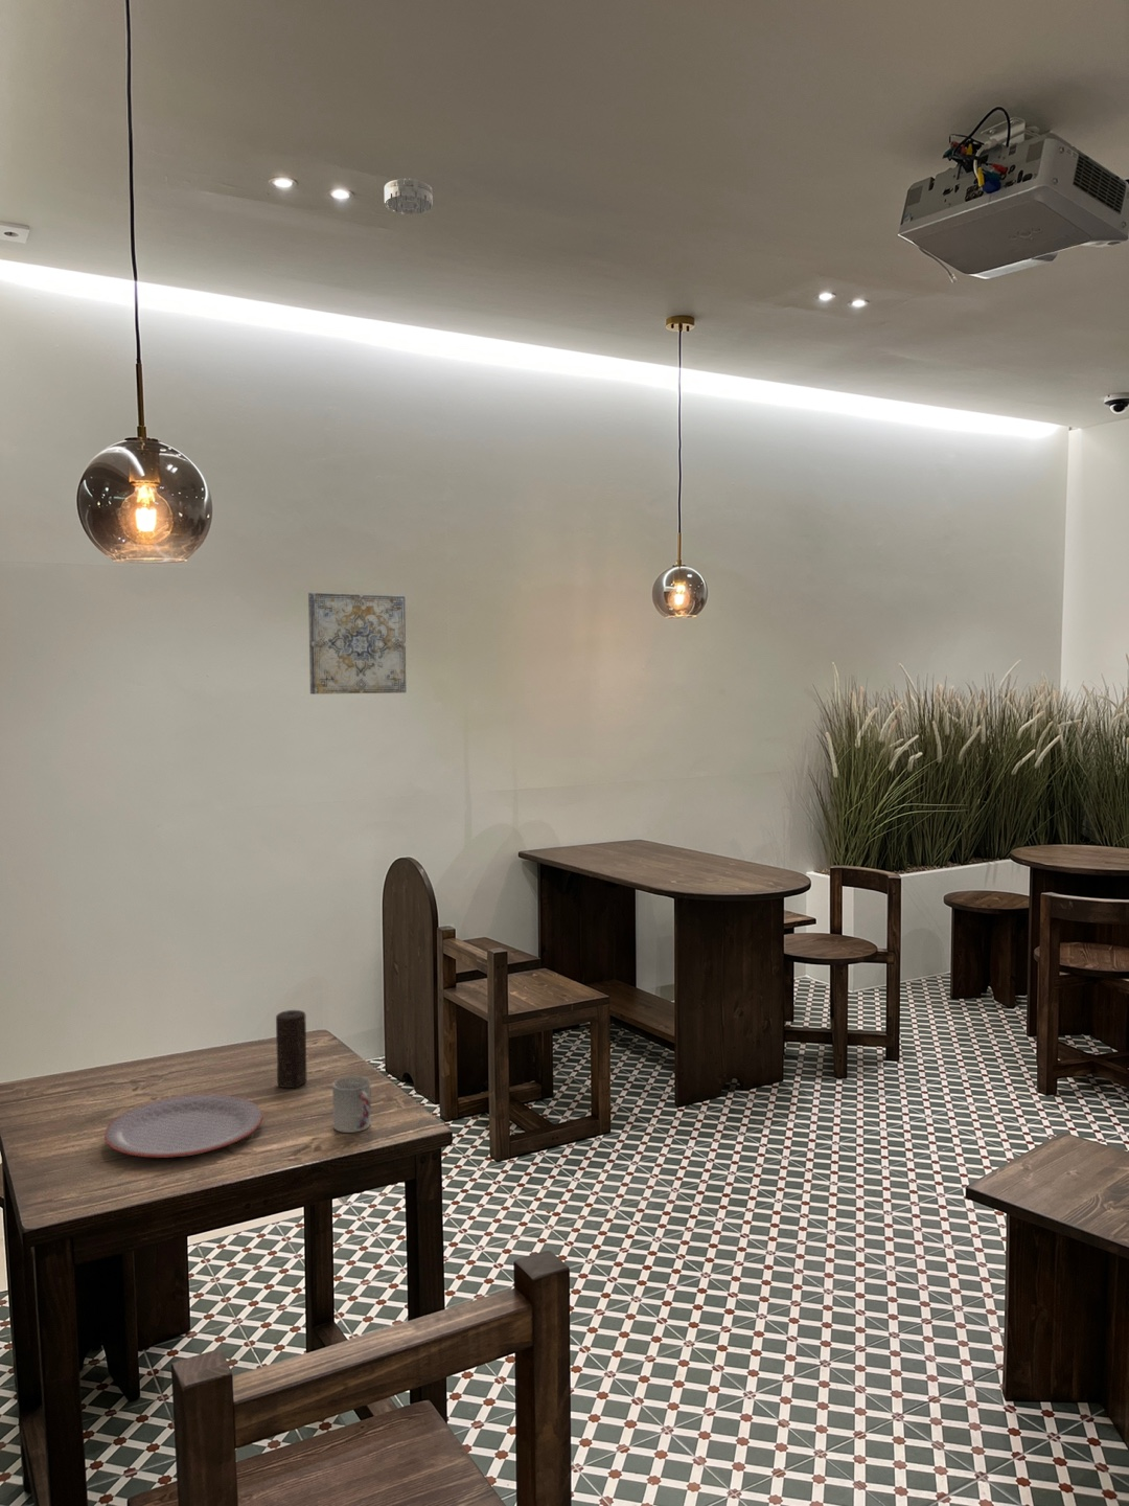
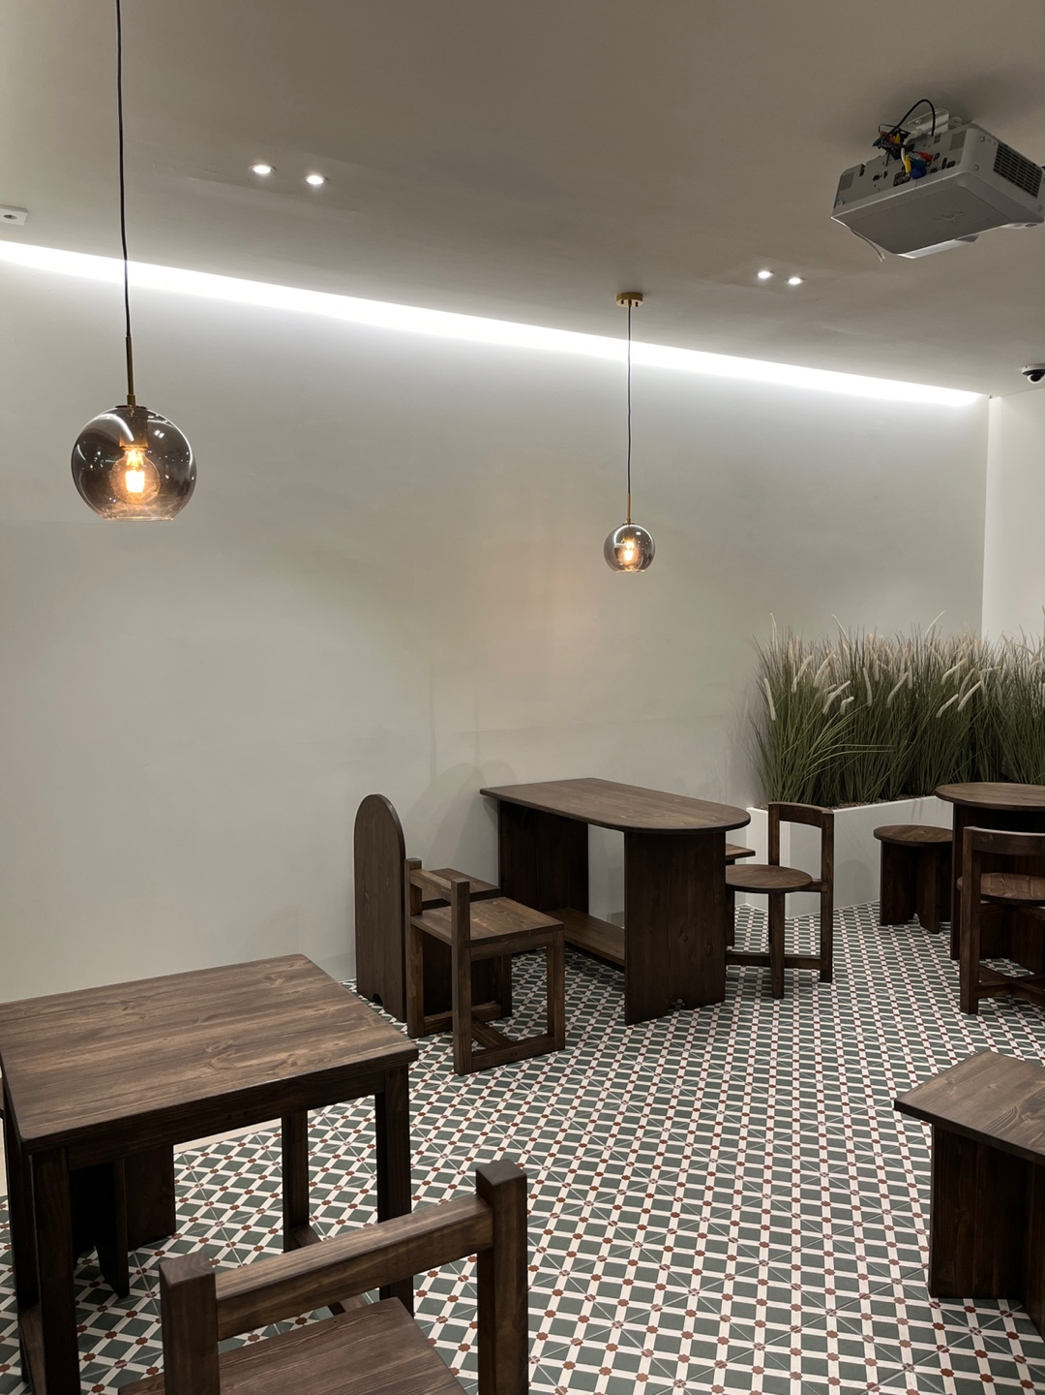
- smoke detector (408, 196)
- cup (356, 1105)
- plate (185, 1128)
- candle (291, 1048)
- wall art (357, 643)
